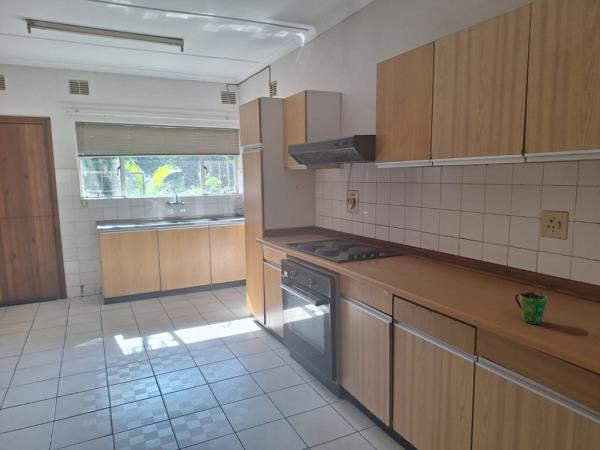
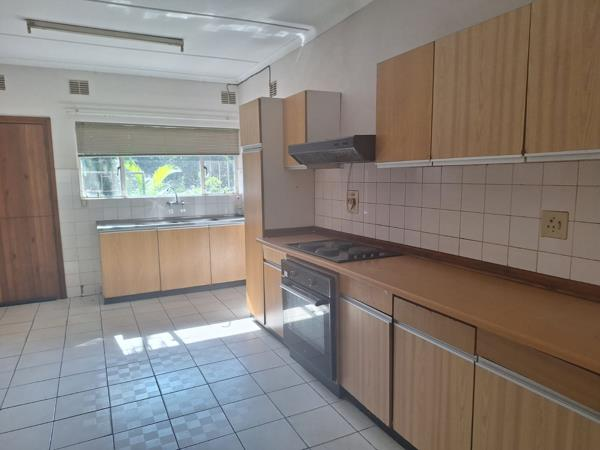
- cup (529, 307)
